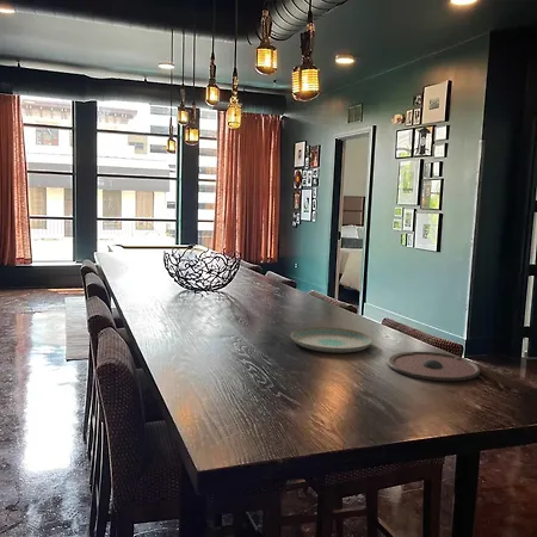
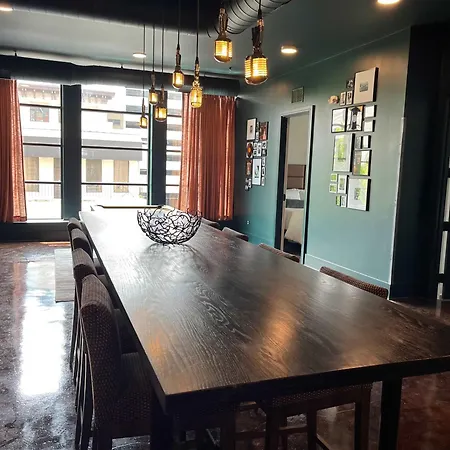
- plate (331, 339)
- plate (432, 363)
